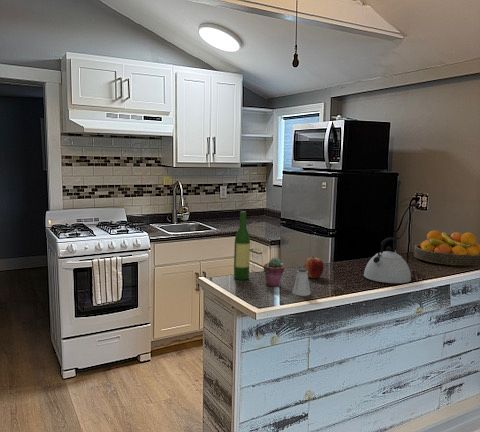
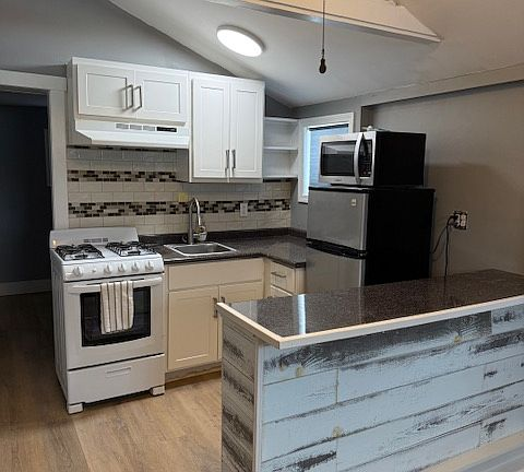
- wine bottle (242, 245)
- kettle (387, 257)
- apple (313, 266)
- fruit bowl (448, 244)
- saltshaker (302, 281)
- potted succulent (274, 271)
